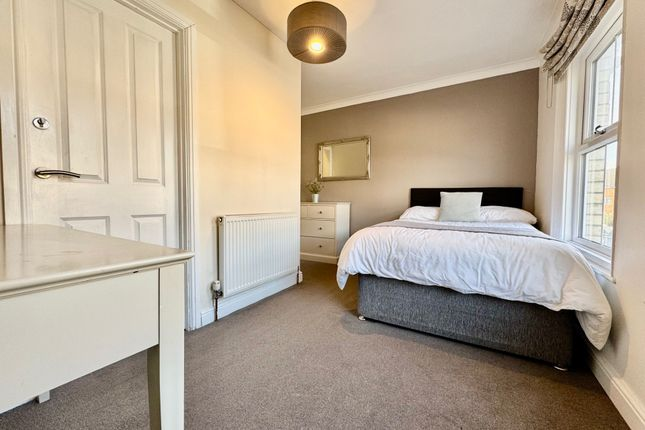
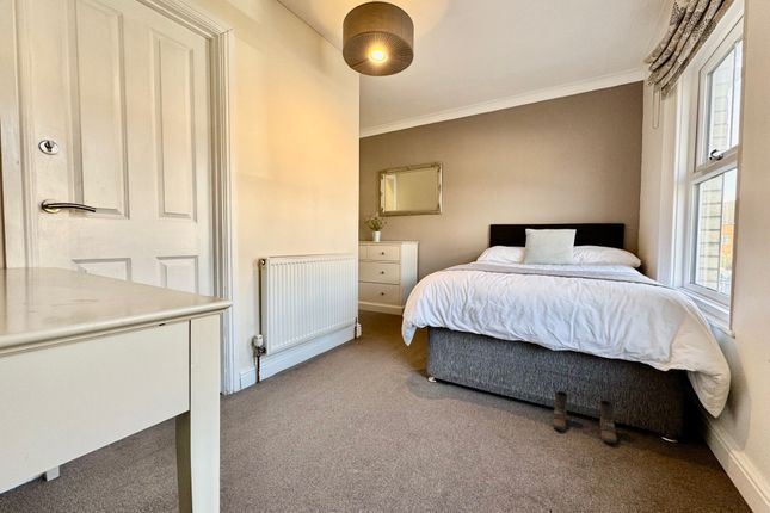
+ boots (600, 418)
